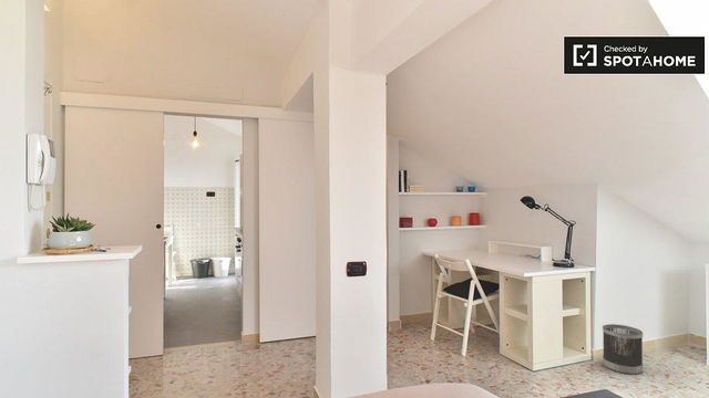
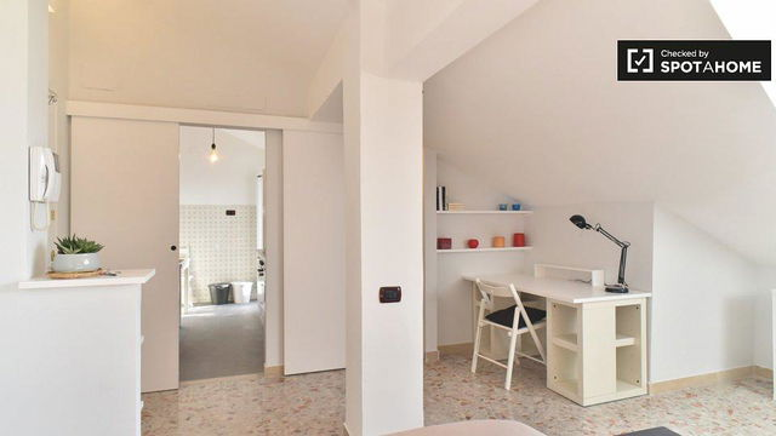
- wastebasket (621, 348)
